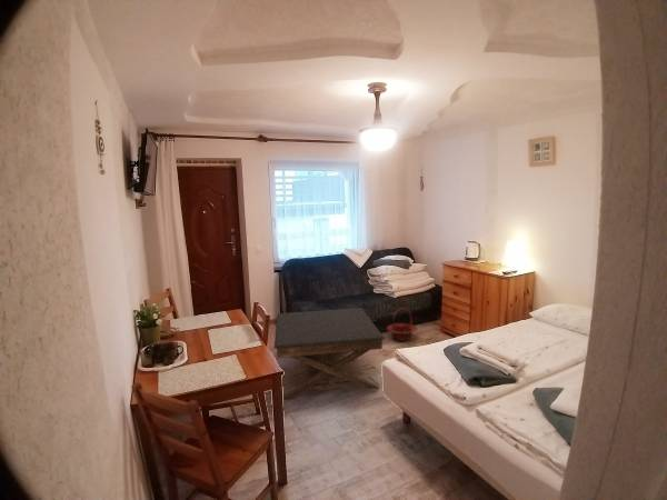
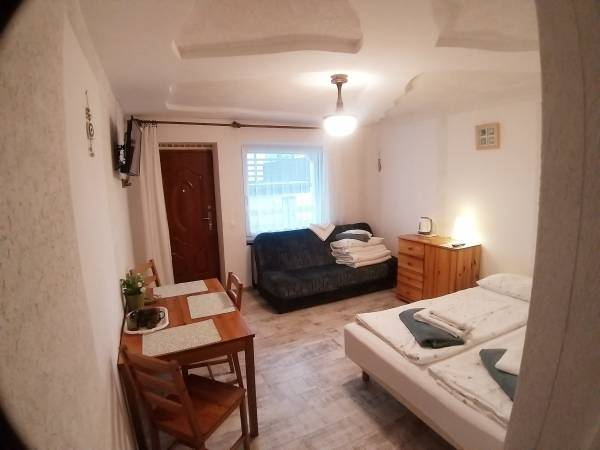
- basket (401, 323)
- coffee table (325, 347)
